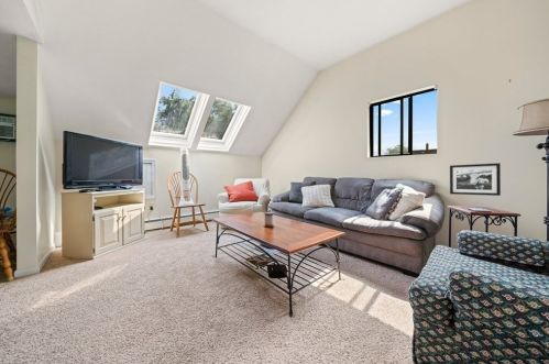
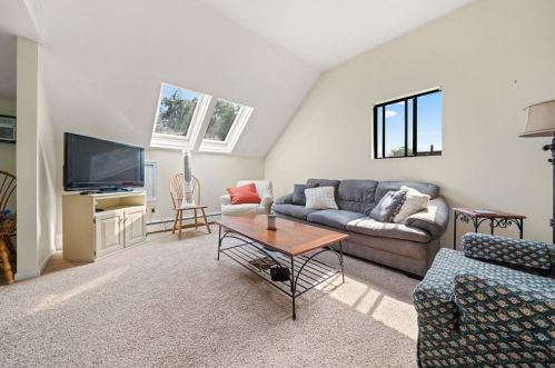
- picture frame (473, 179)
